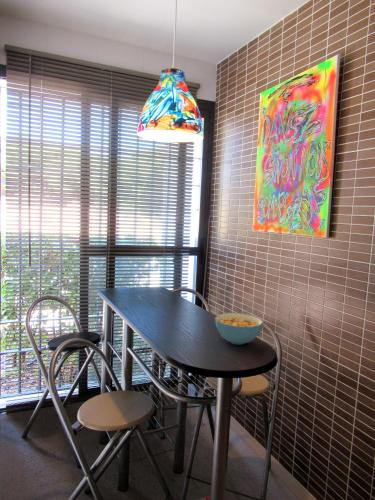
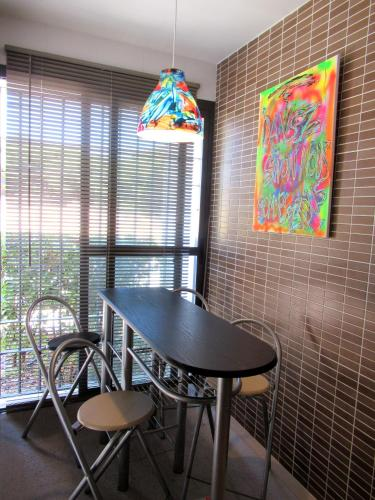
- cereal bowl (238, 330)
